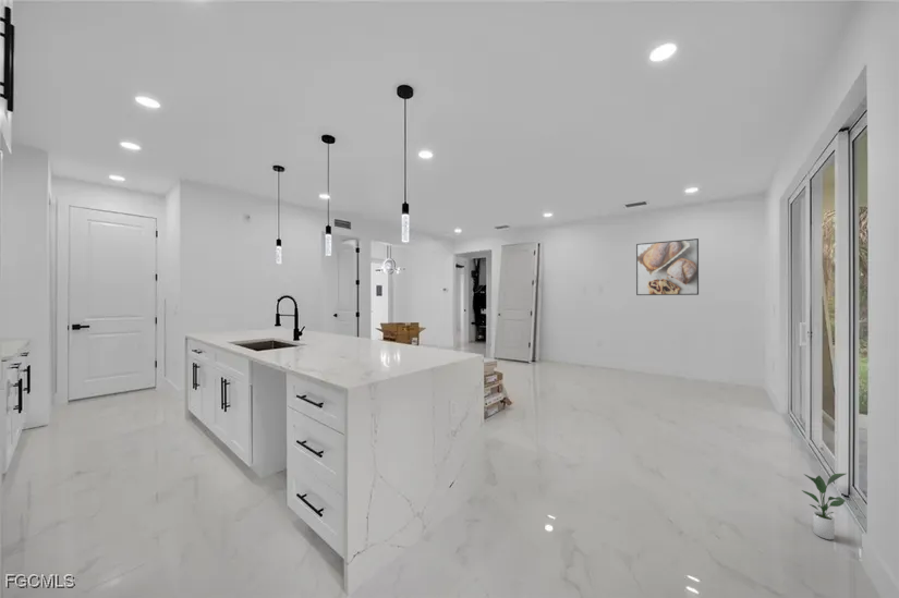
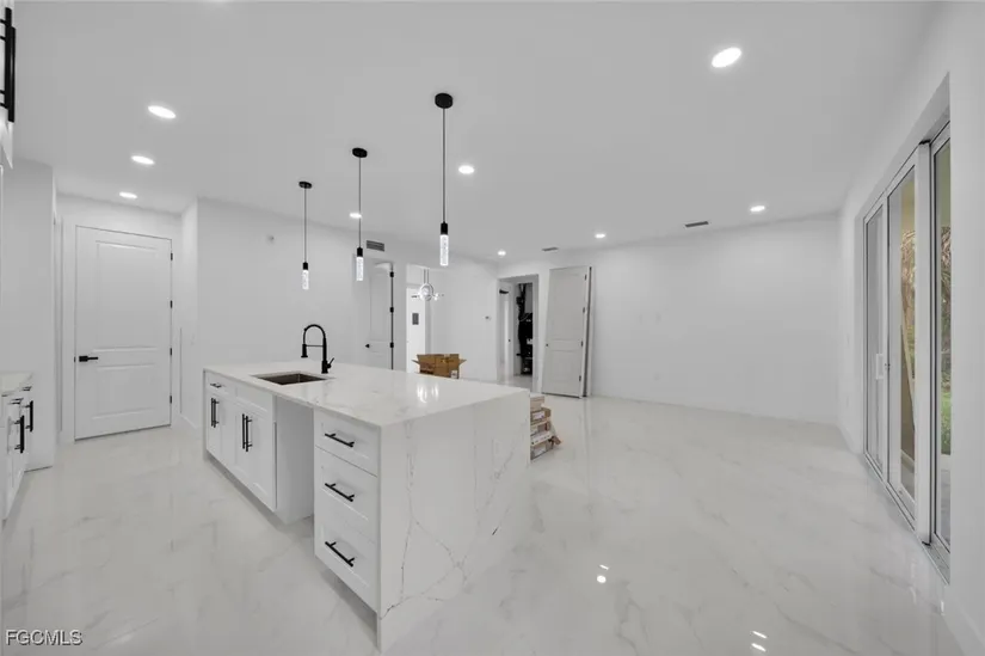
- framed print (666, 268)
- potted plant (823, 500)
